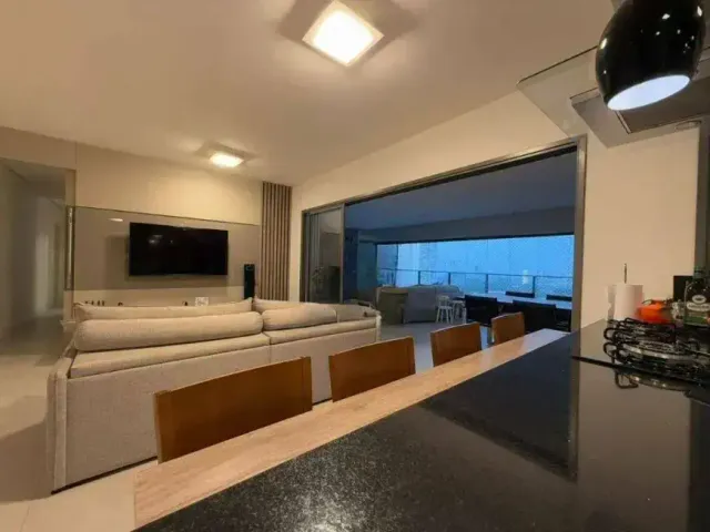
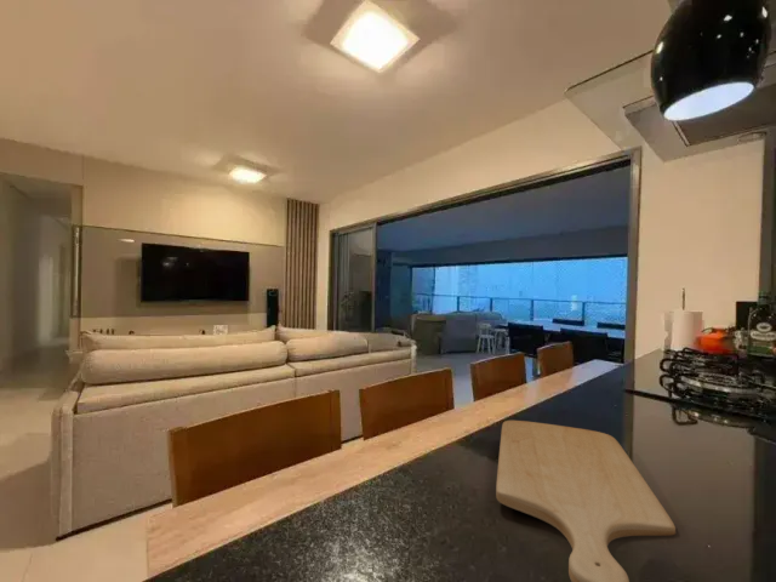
+ chopping board (570, 481)
